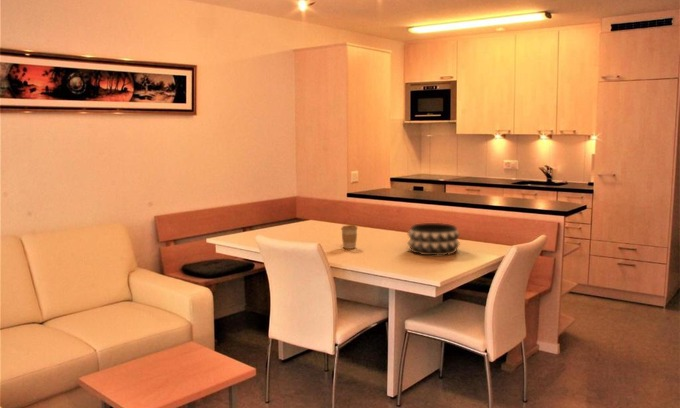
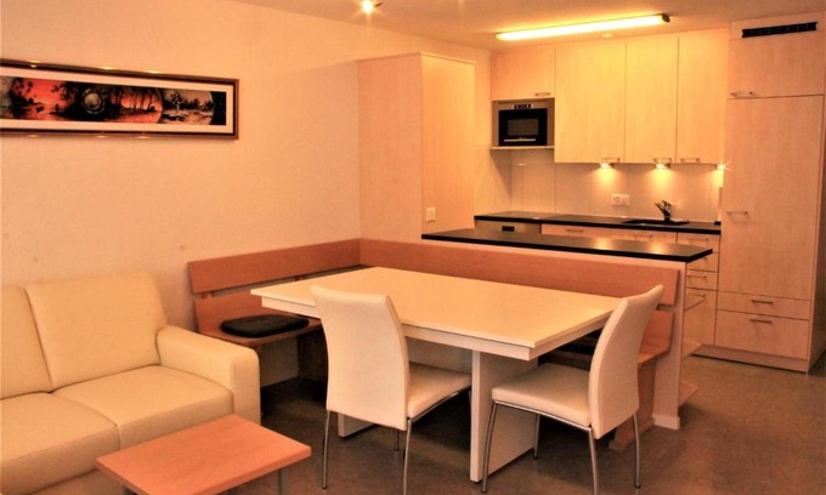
- decorative bowl (433, 238)
- coffee cup (349, 236)
